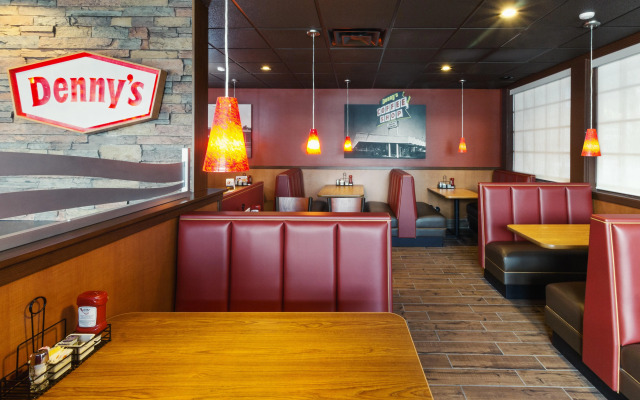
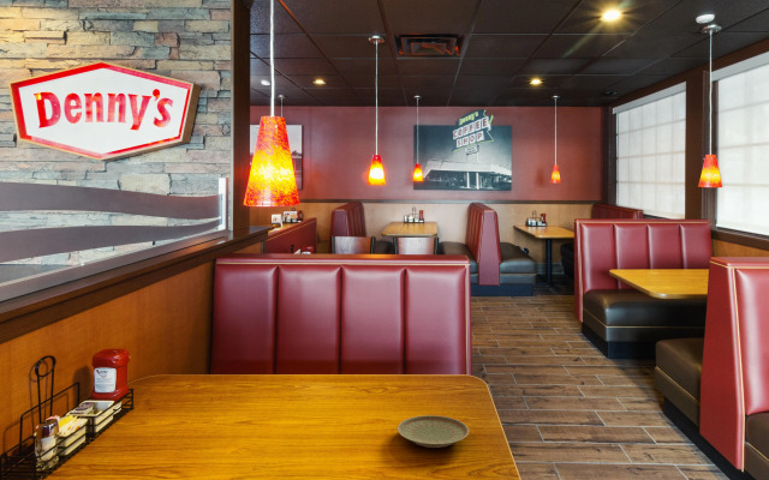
+ plate (433, 432)
